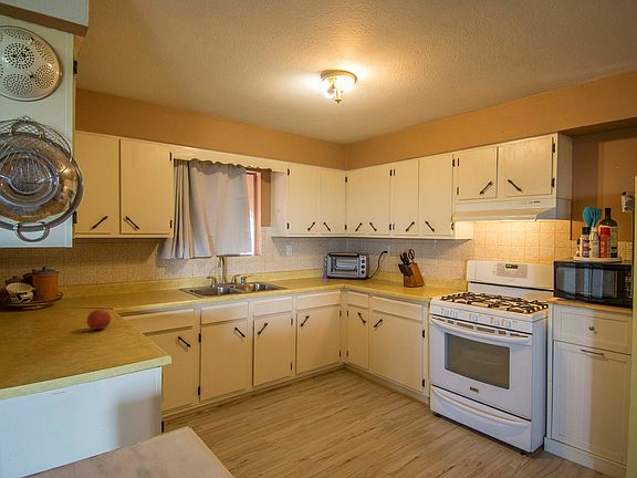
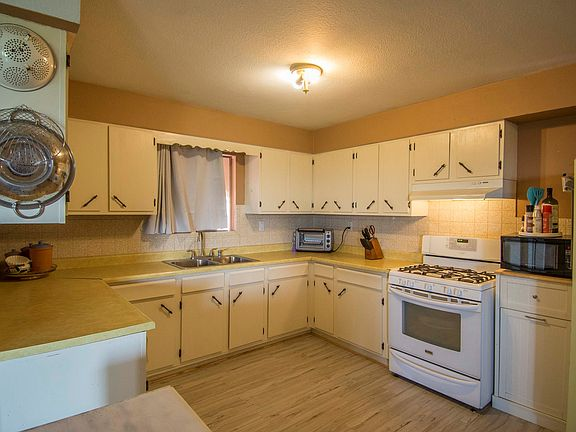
- fruit (98, 319)
